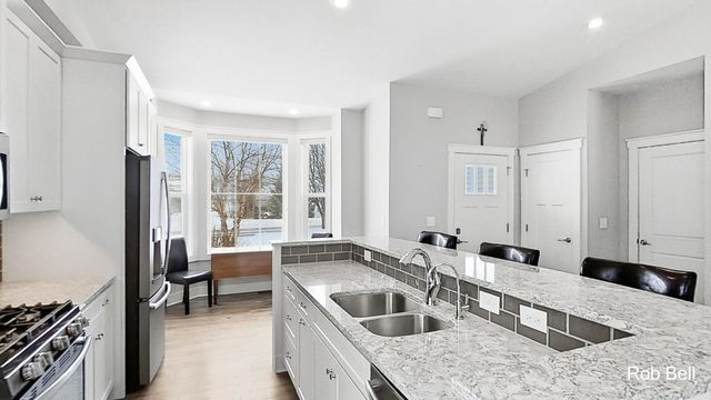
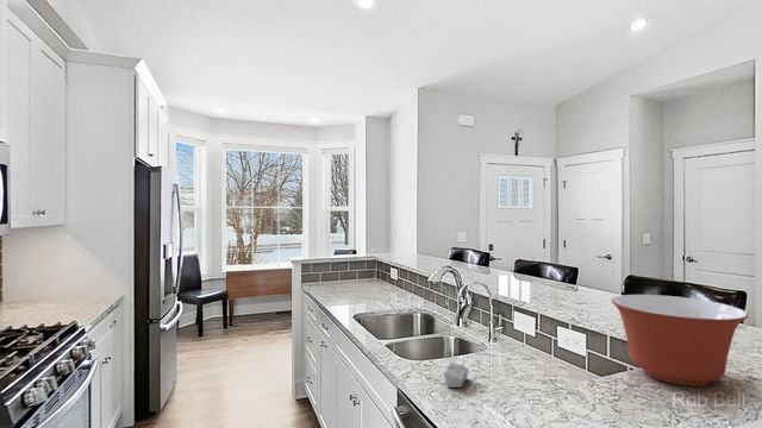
+ mixing bowl (674, 339)
+ soap bar (455, 374)
